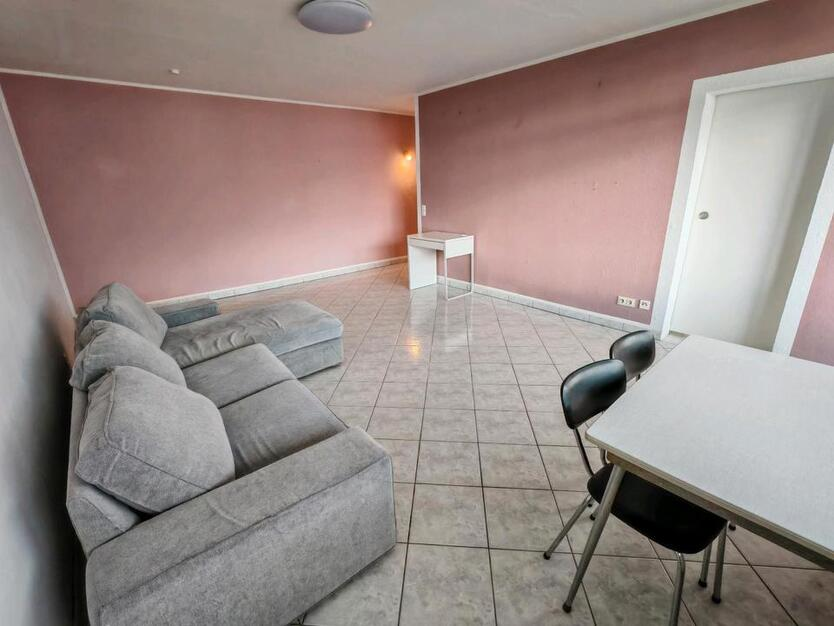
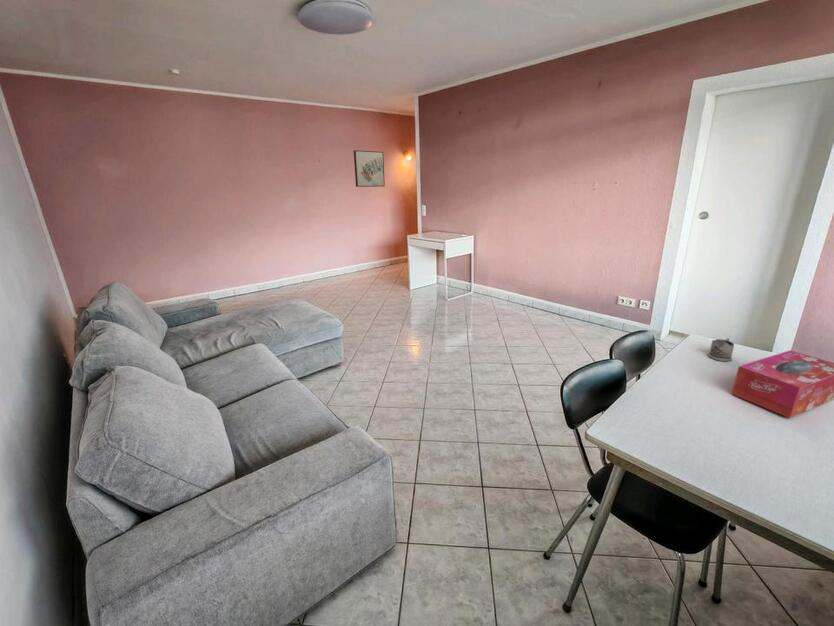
+ tissue box (790, 381)
+ tea glass holder (723, 347)
+ wall art (369, 169)
